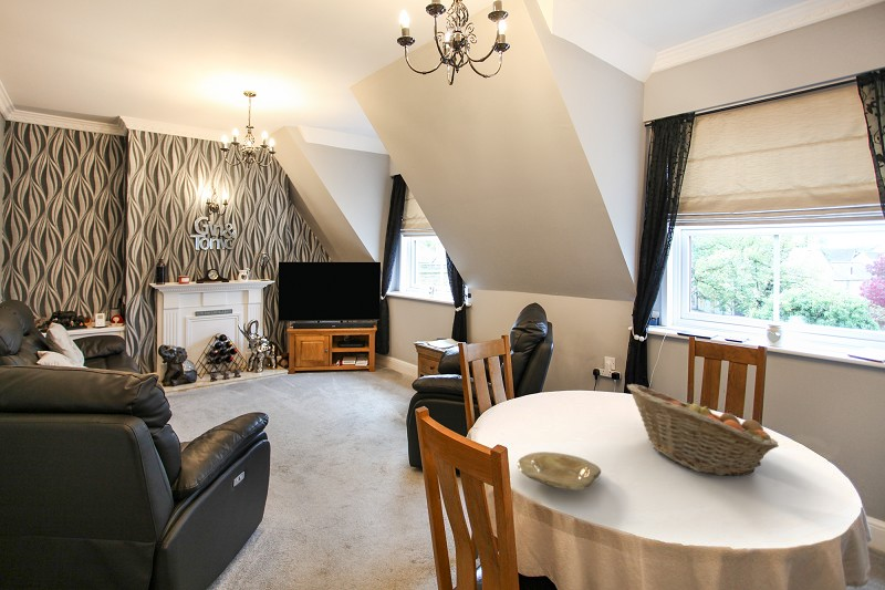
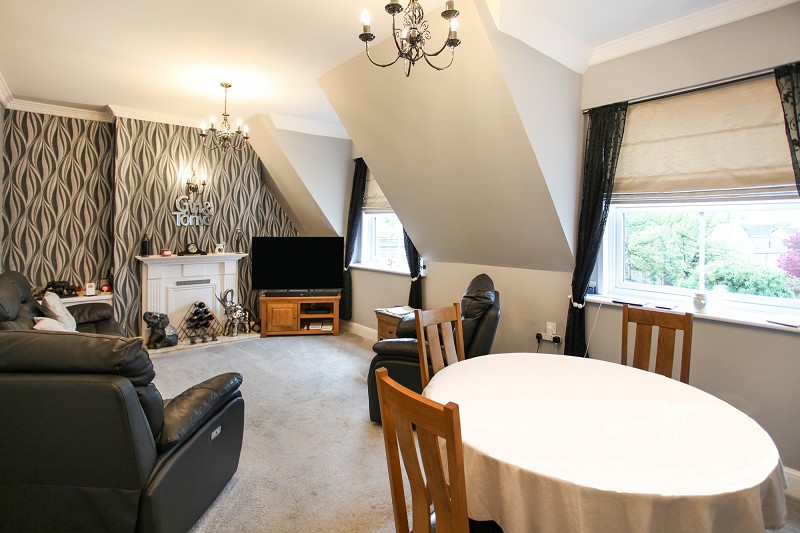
- fruit basket (695, 423)
- plate (558, 472)
